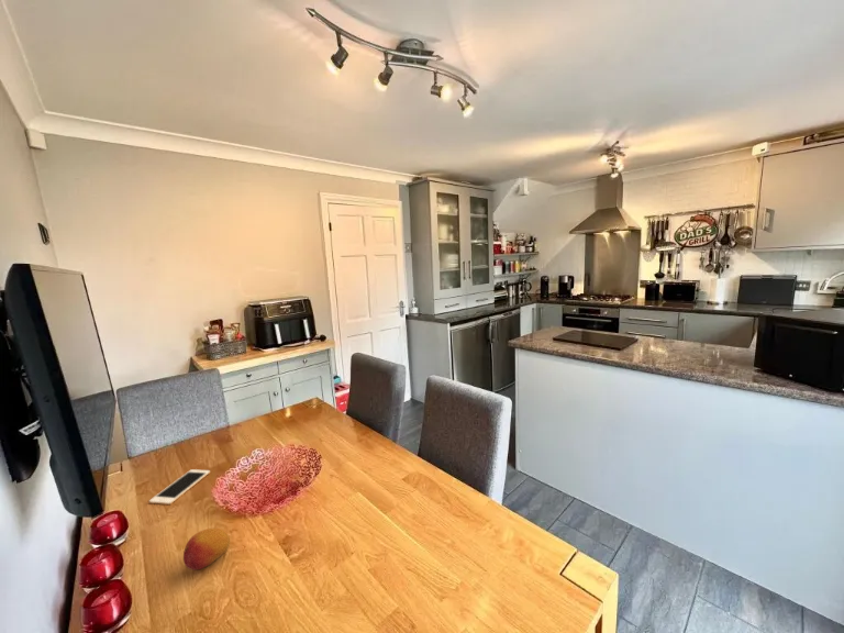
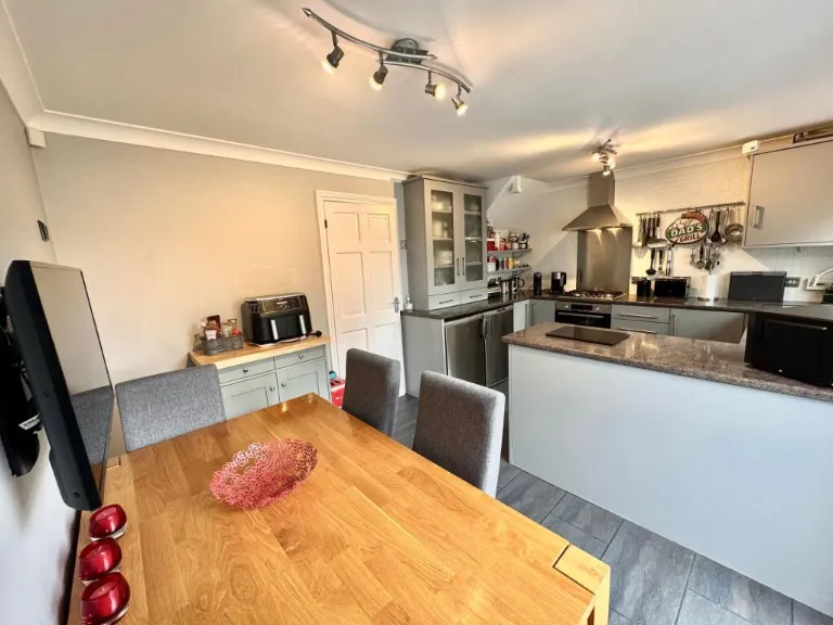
- fruit (207, 546)
- cell phone (181, 485)
